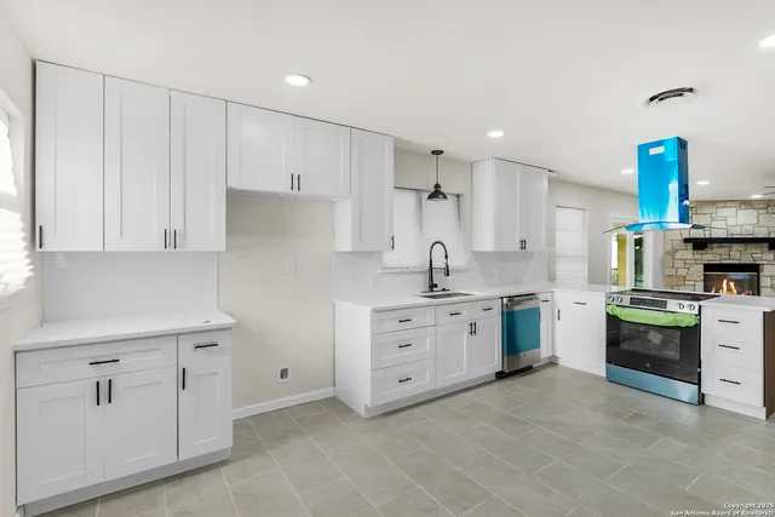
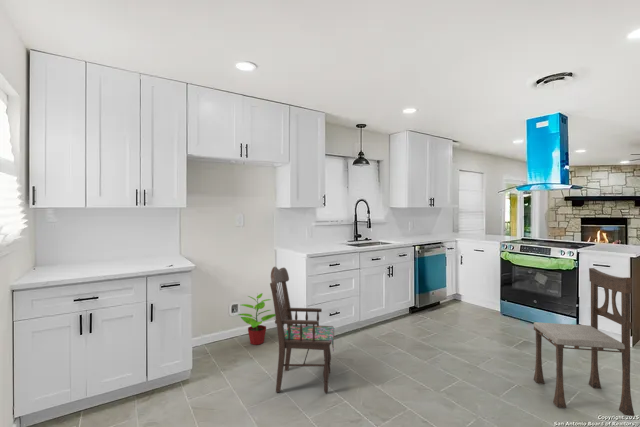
+ dining chair (578, 333)
+ potted plant (257, 315)
+ dining chair (303, 323)
